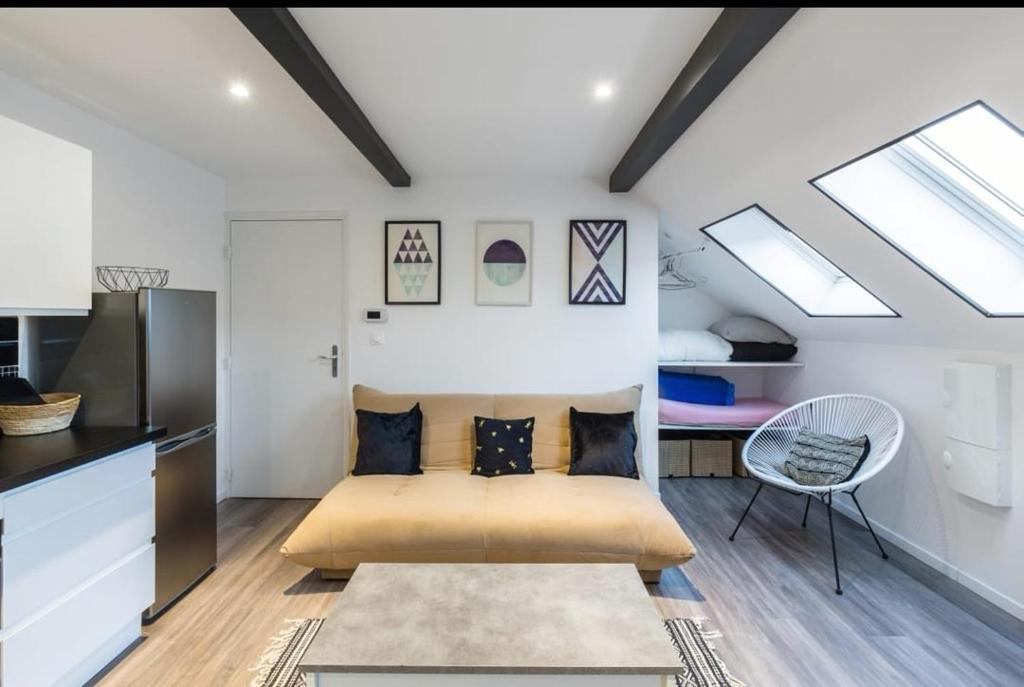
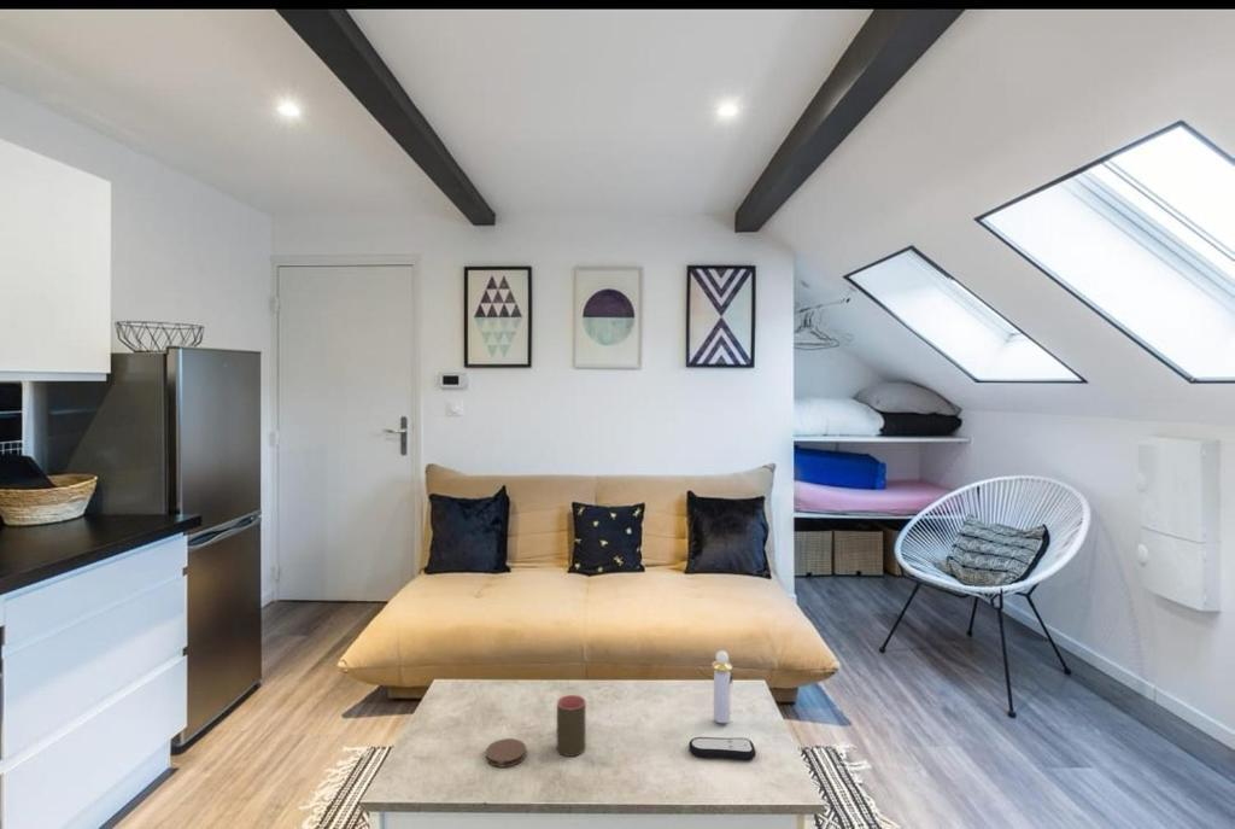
+ cup (570, 724)
+ perfume bottle (721, 685)
+ coaster (505, 752)
+ remote control (721, 747)
